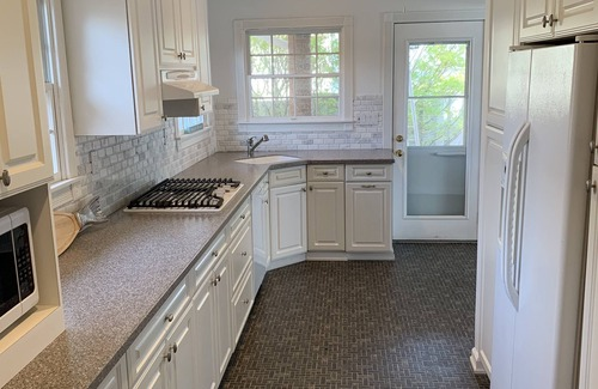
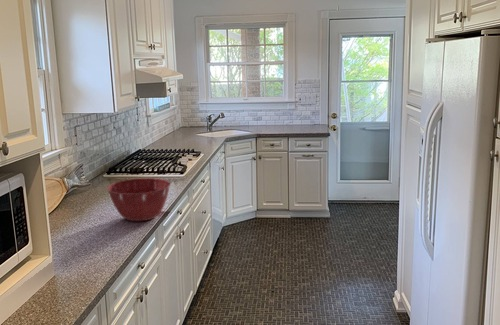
+ mixing bowl (140, 201)
